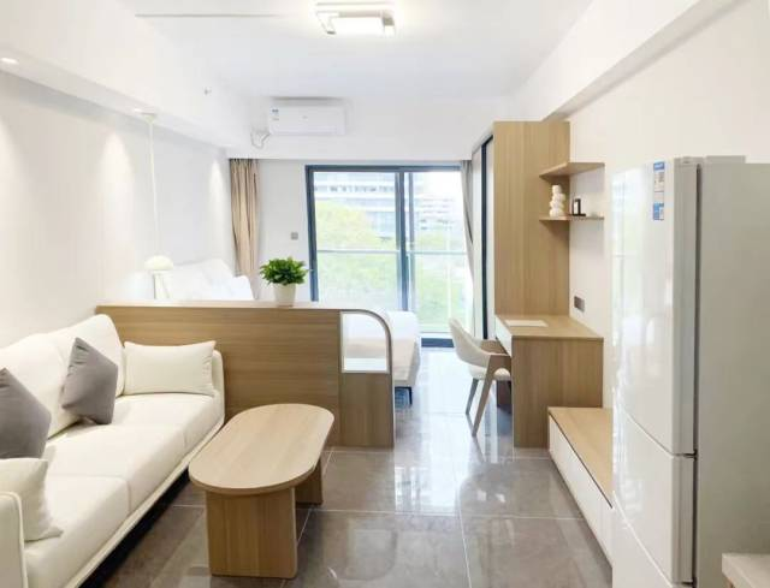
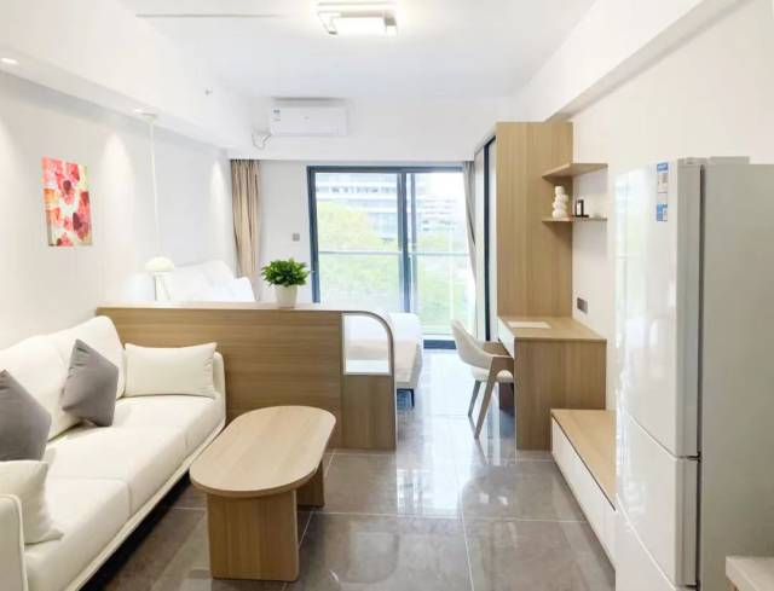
+ wall art (68, 204)
